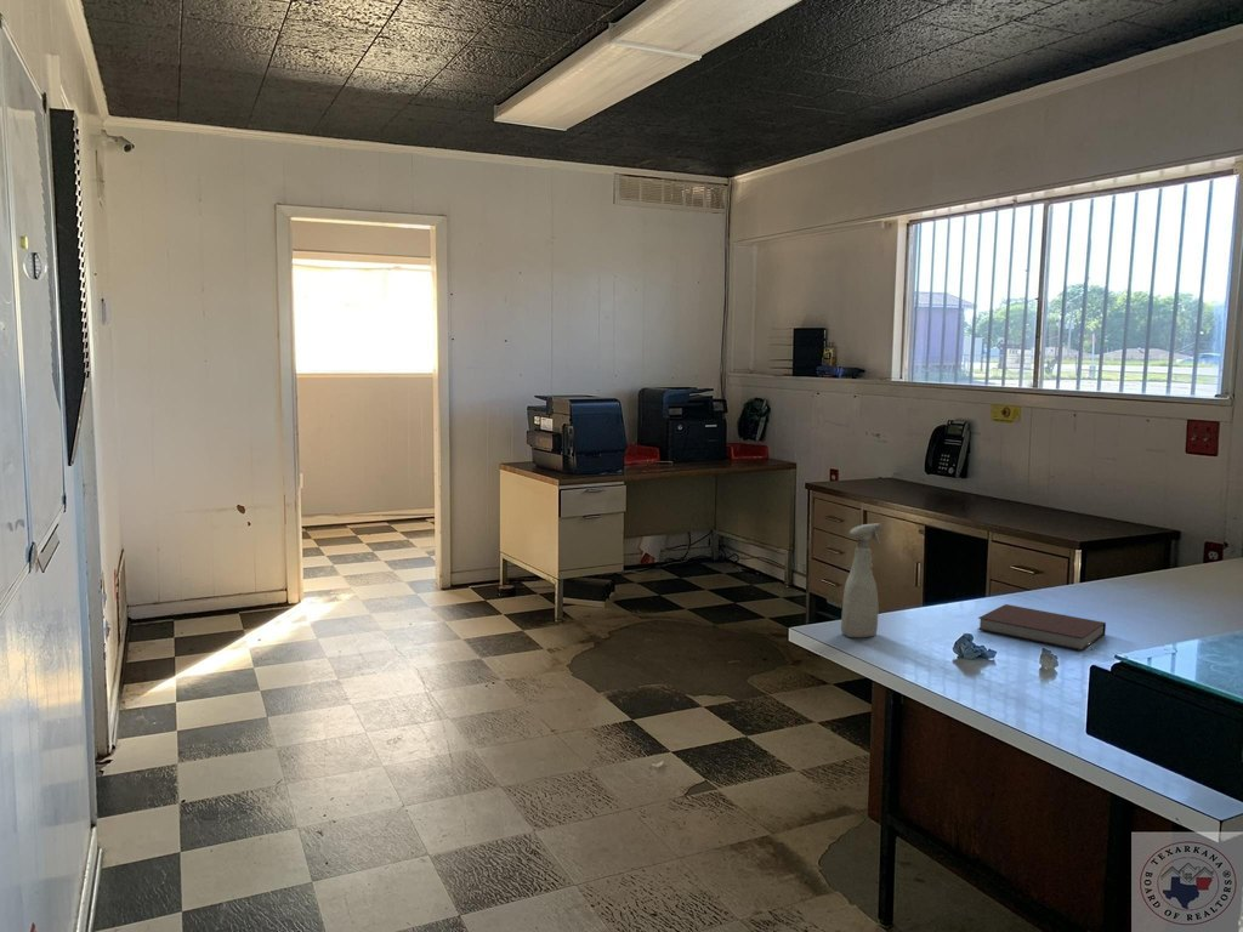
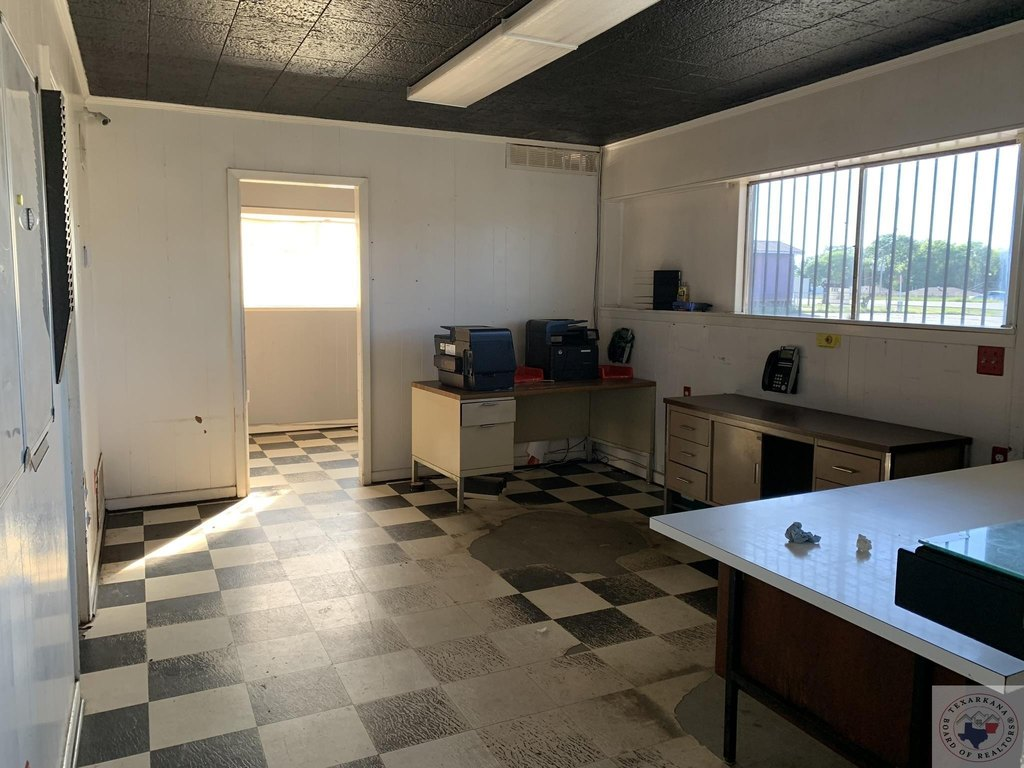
- spray bottle (861, 579)
- notebook (1040, 625)
